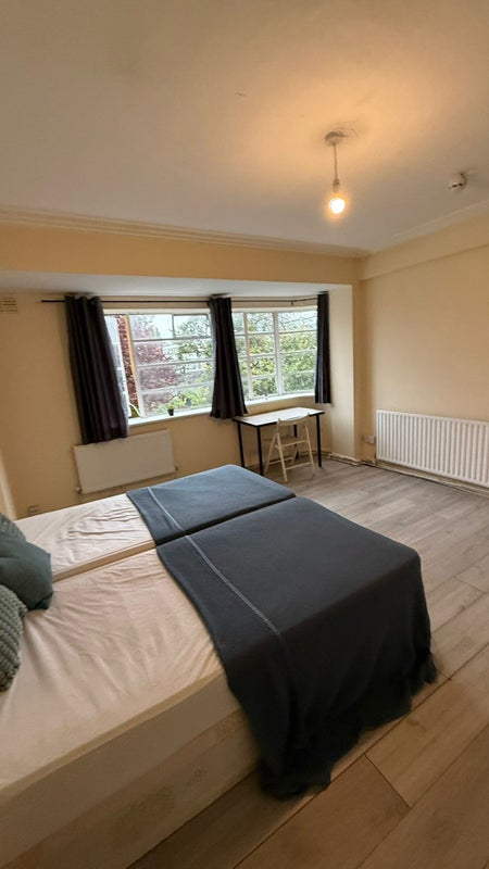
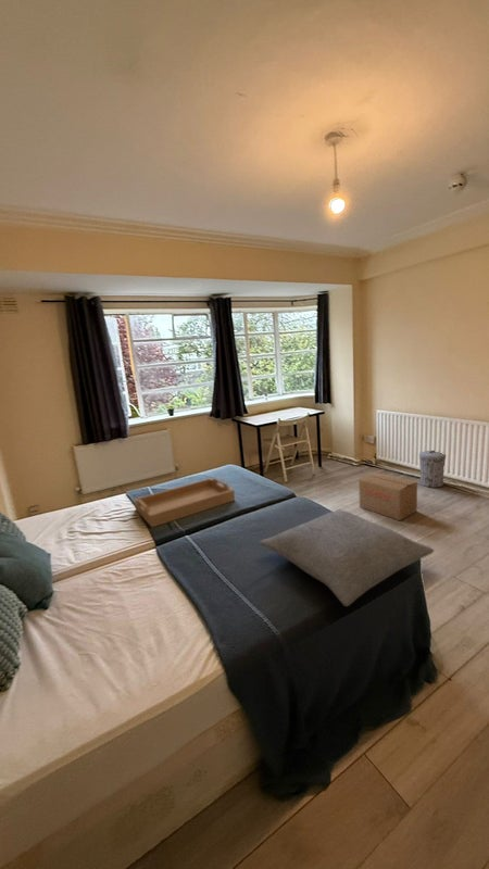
+ pillow (342, 546)
+ cardboard box (387, 494)
+ serving tray (184, 498)
+ trash can (431, 467)
